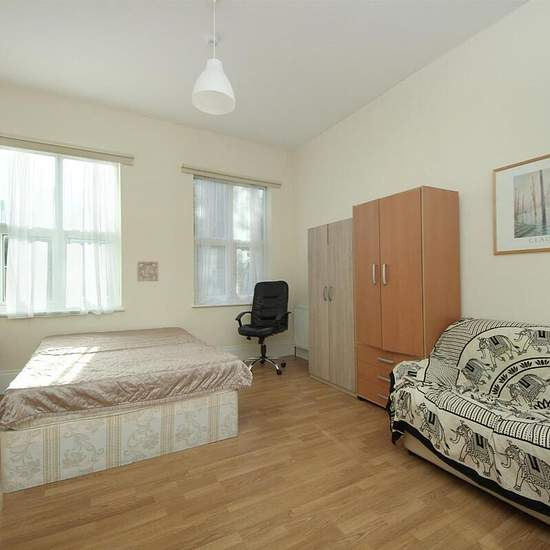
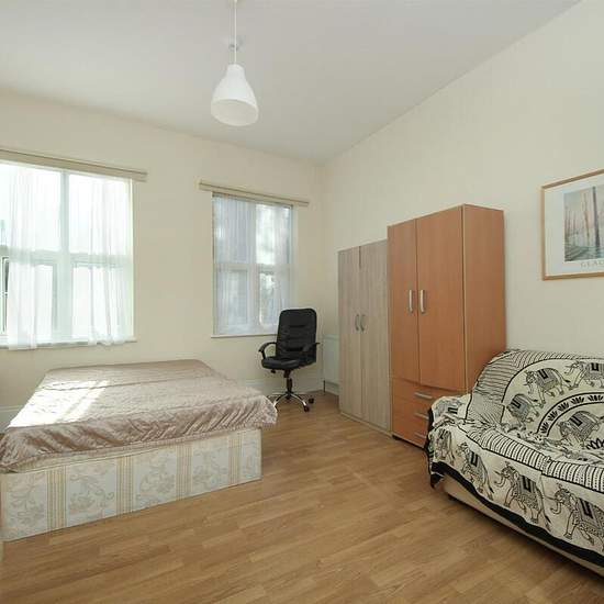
- wall ornament (147, 271)
